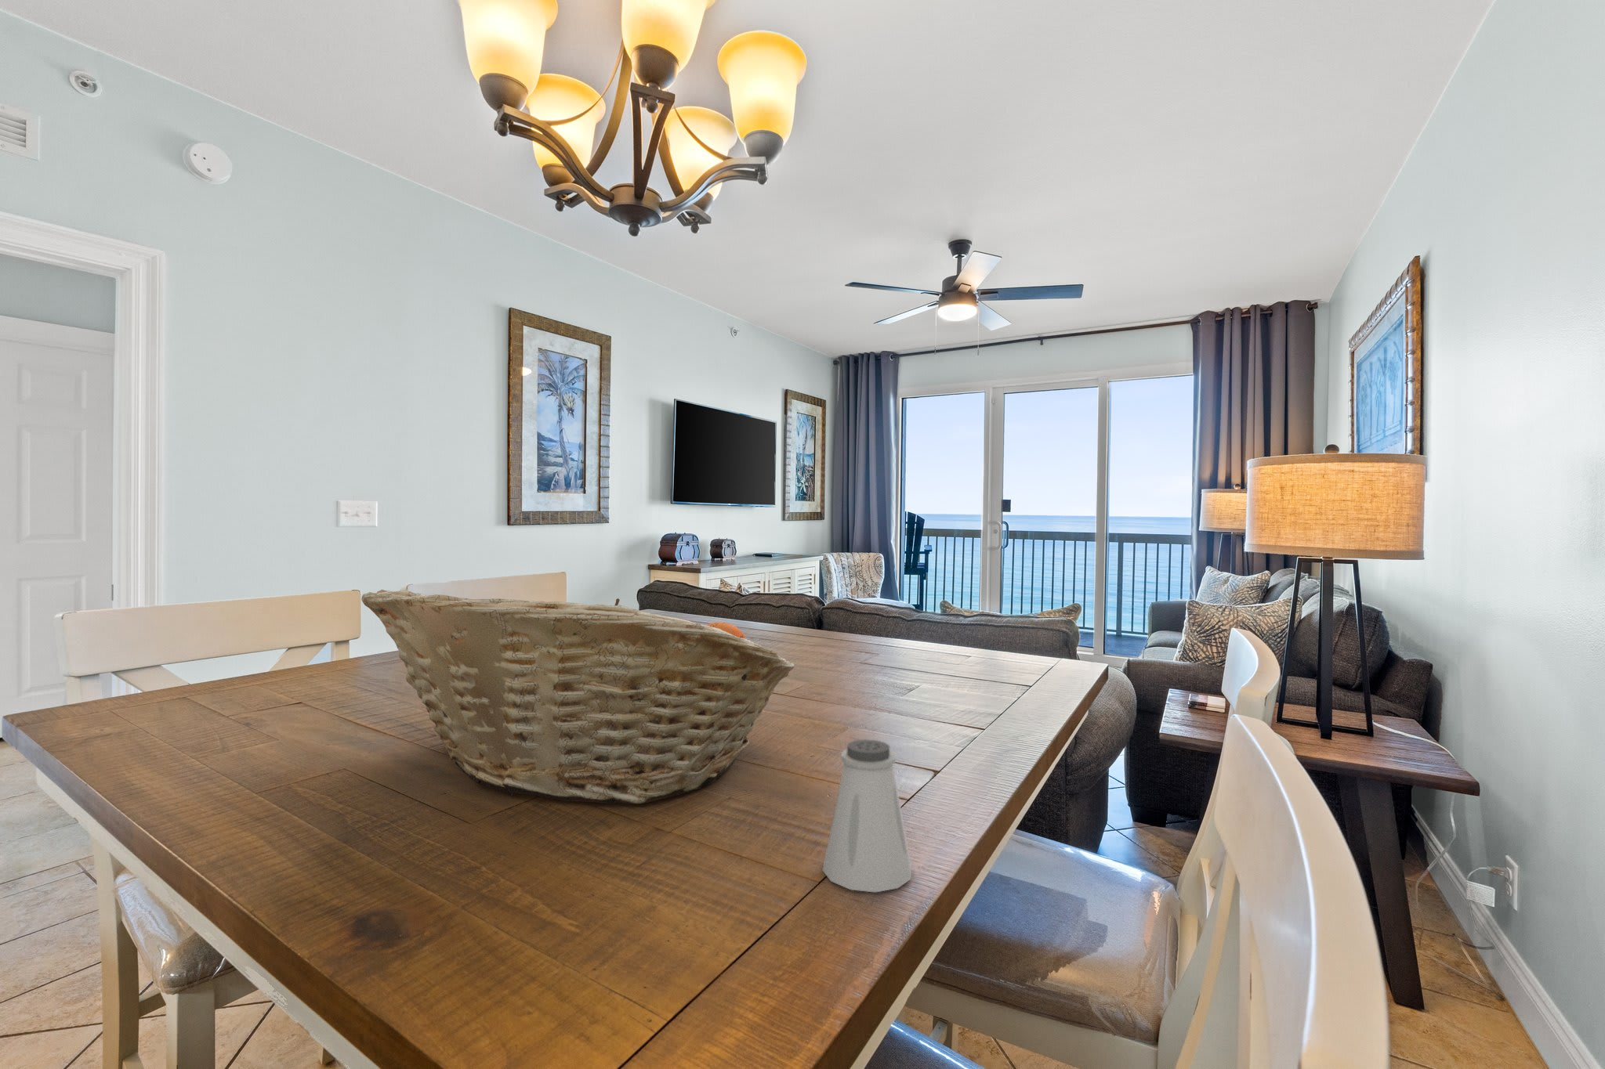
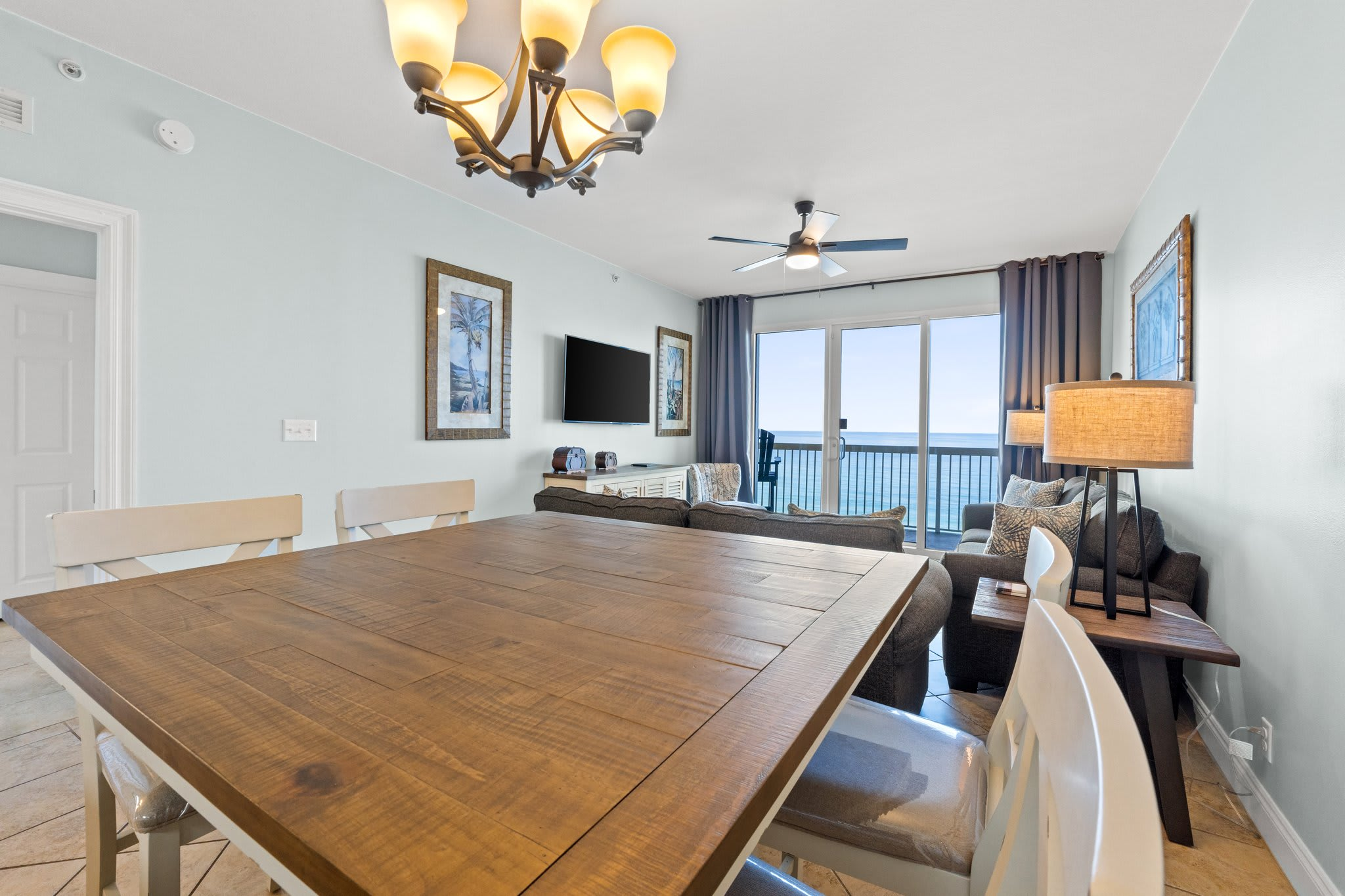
- fruit basket (585, 671)
- saltshaker (868, 808)
